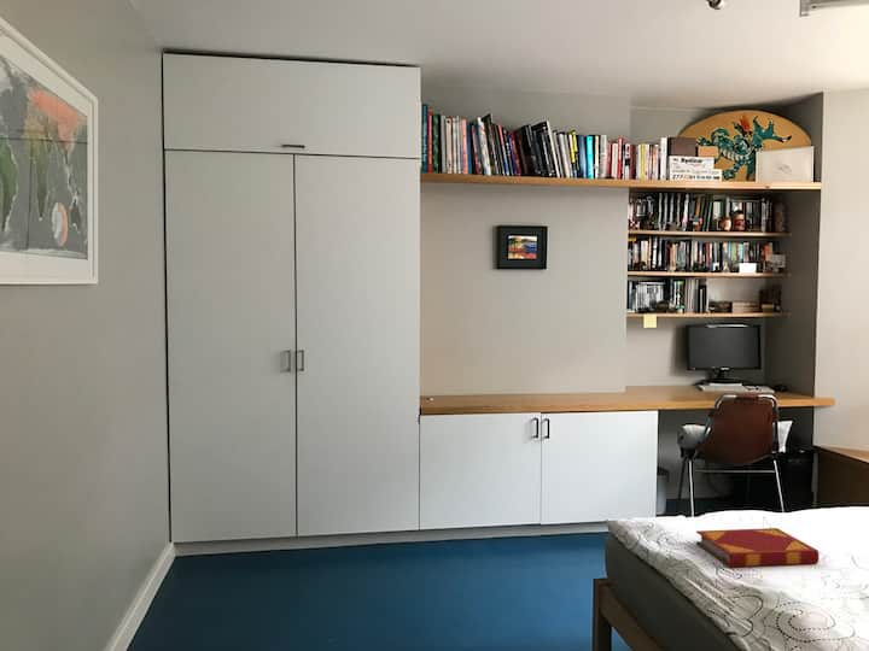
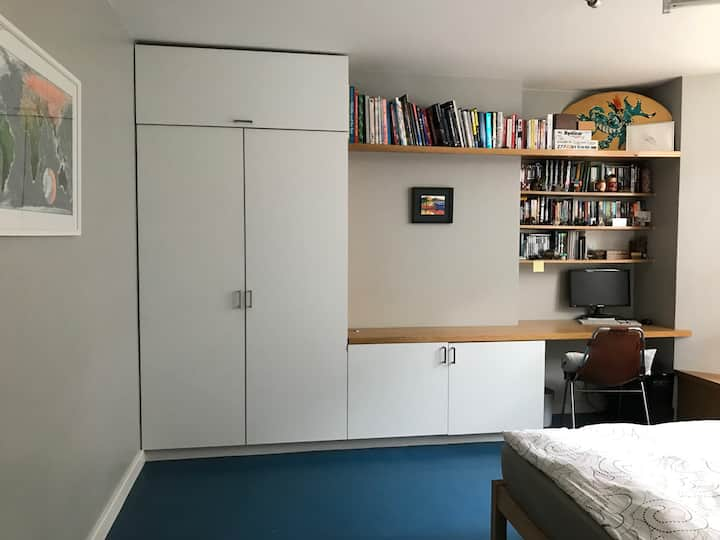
- hardback book (754, 546)
